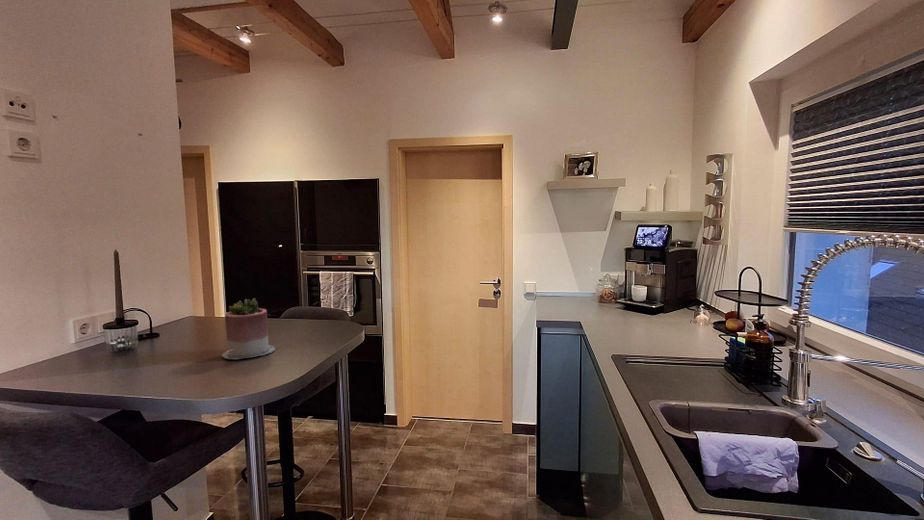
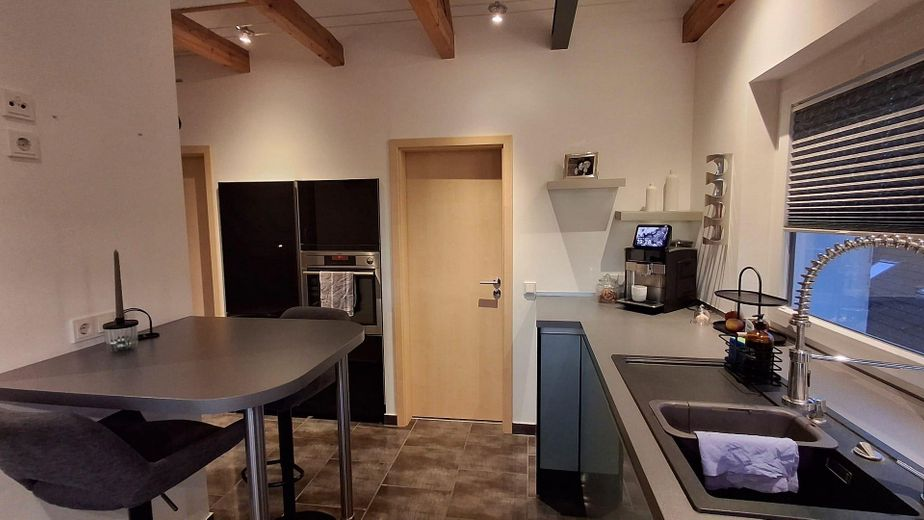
- succulent planter (248, 326)
